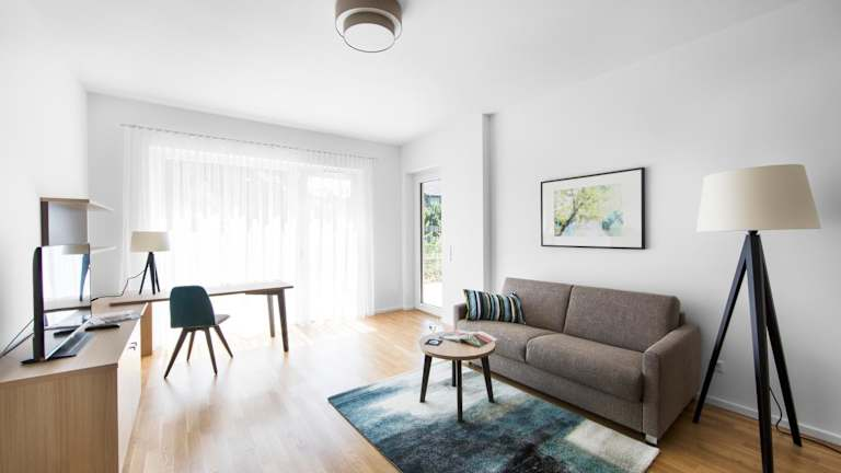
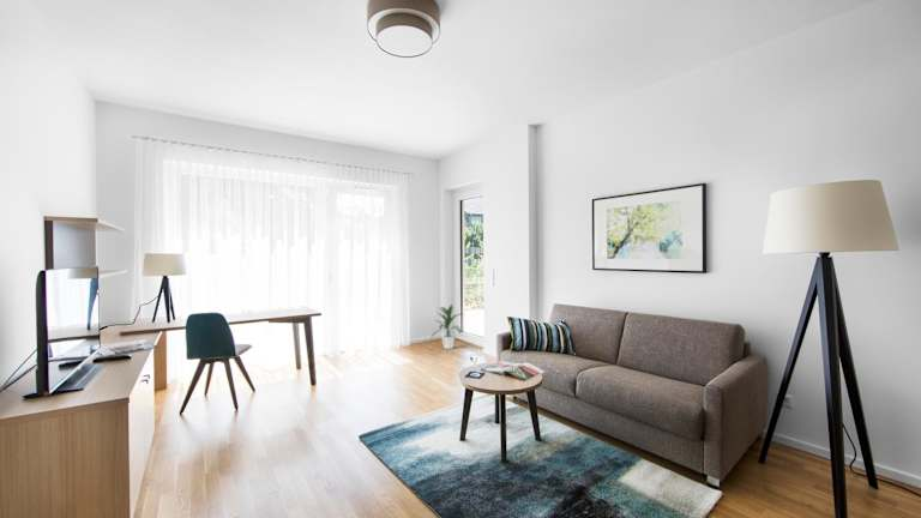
+ indoor plant (446, 325)
